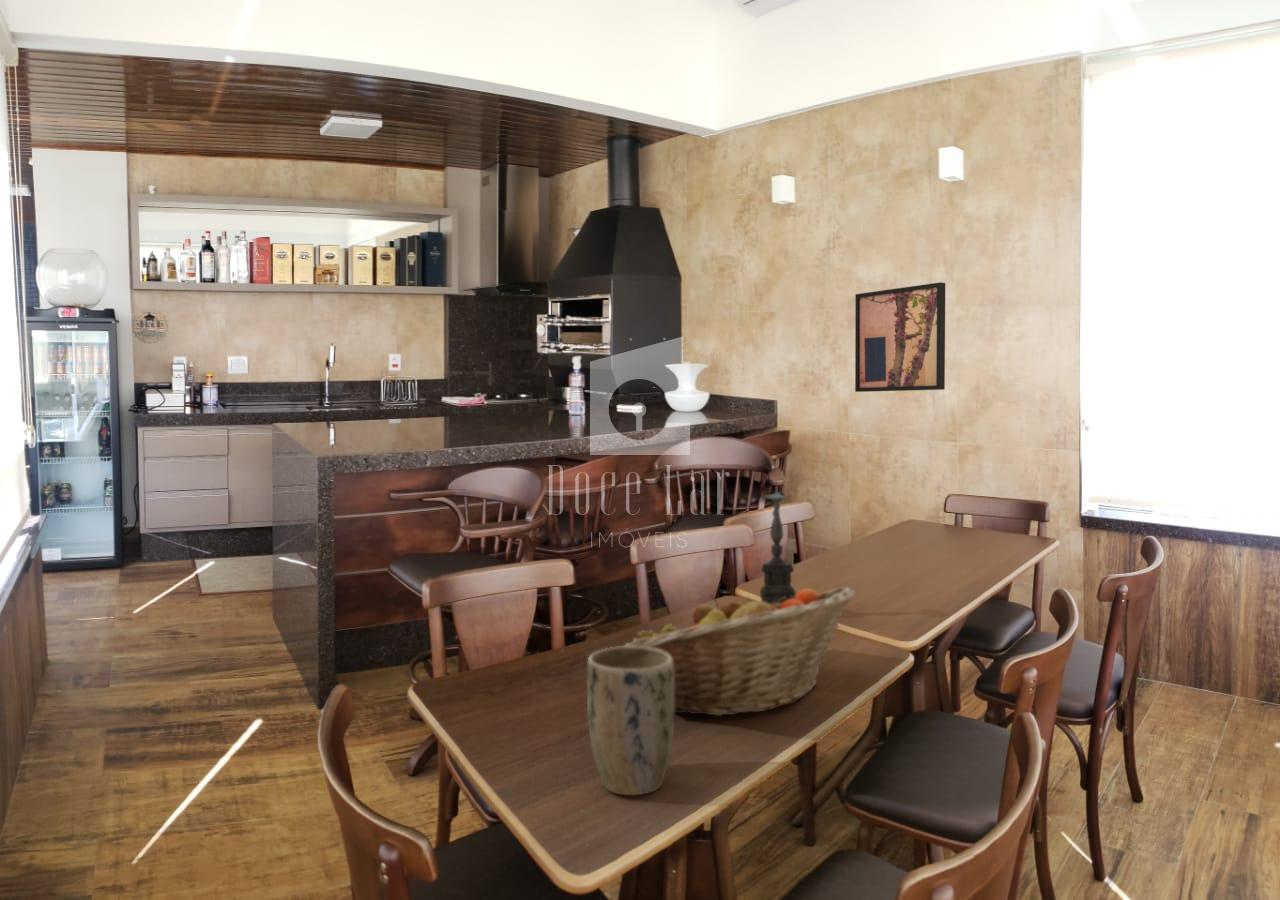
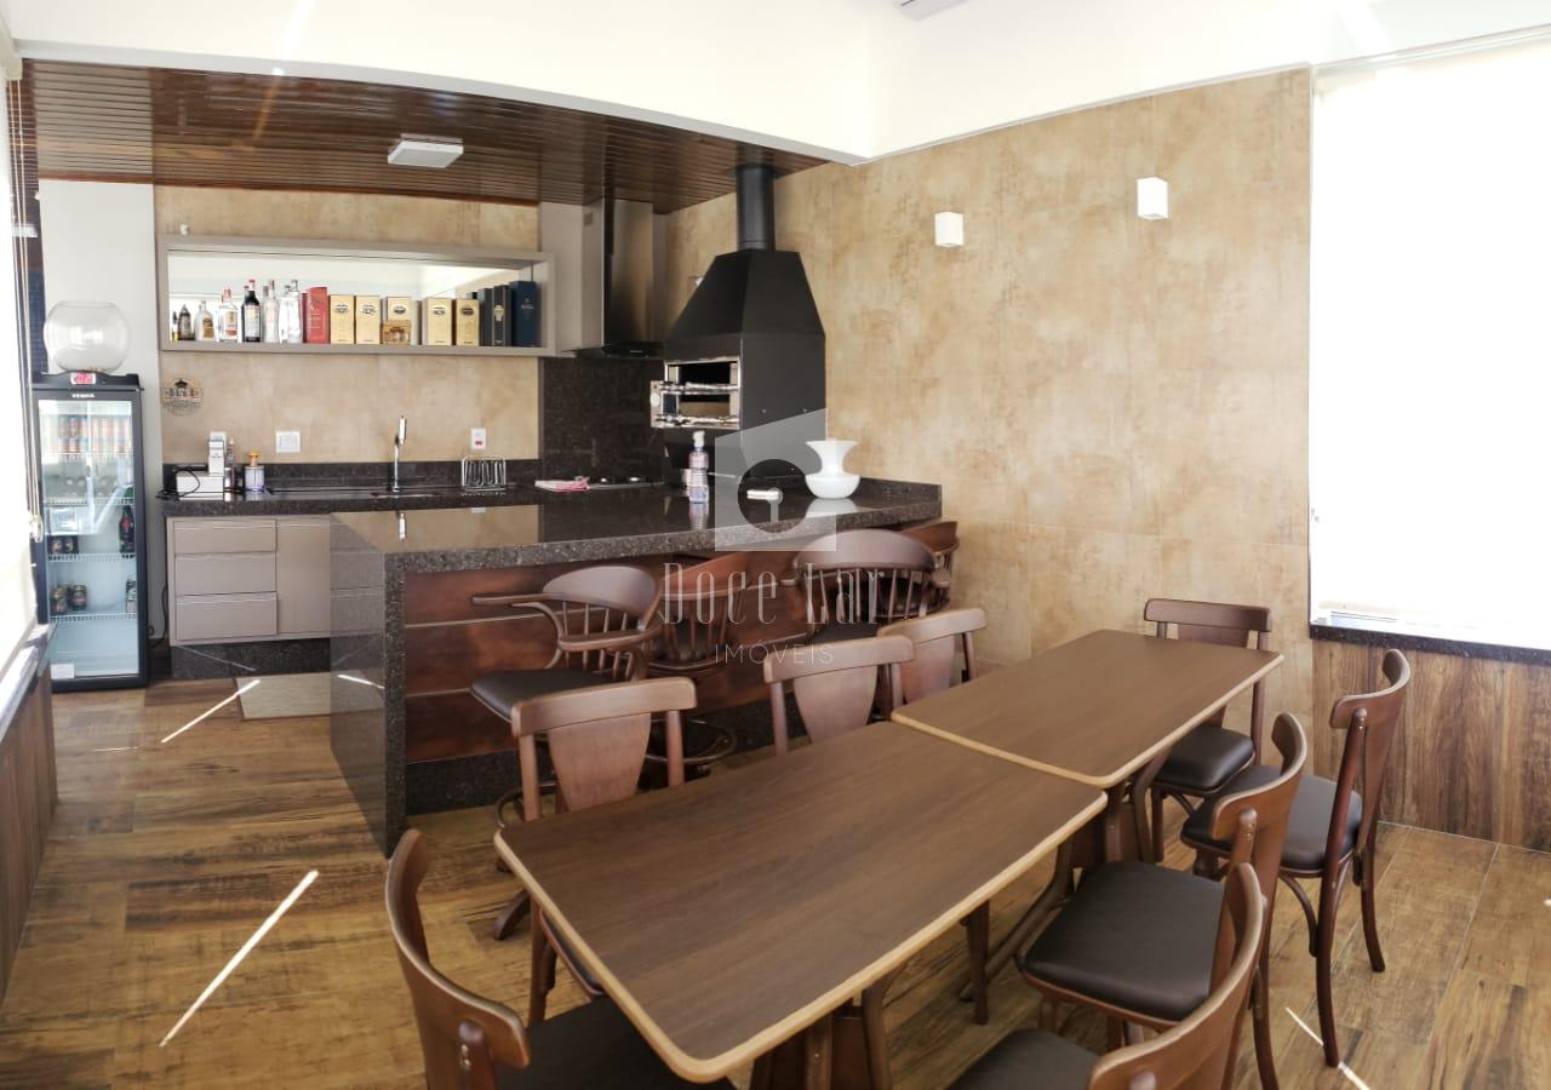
- plant pot (630, 720)
- fruit basket (740, 639)
- candle holder (776, 545)
- wall art (898, 339)
